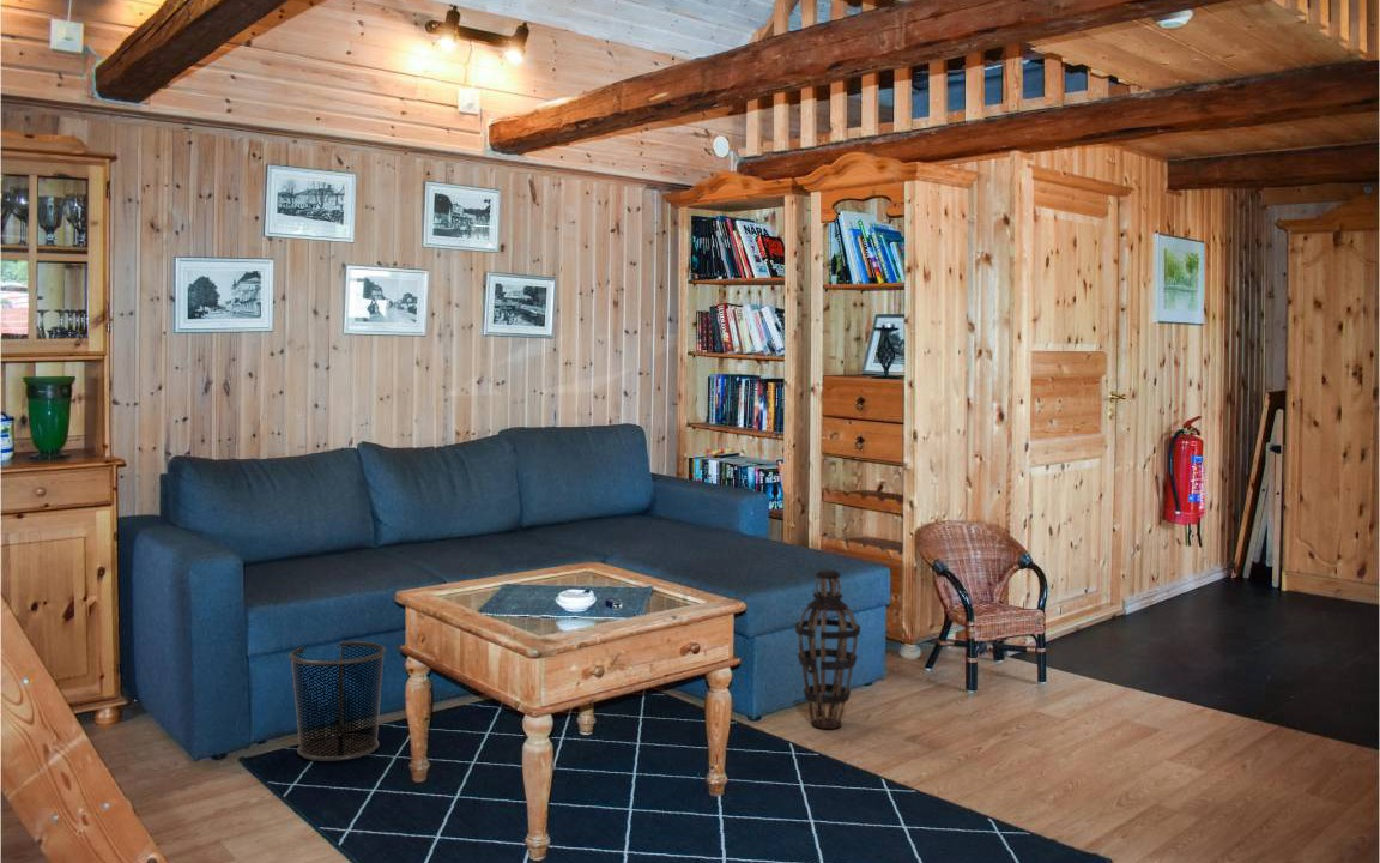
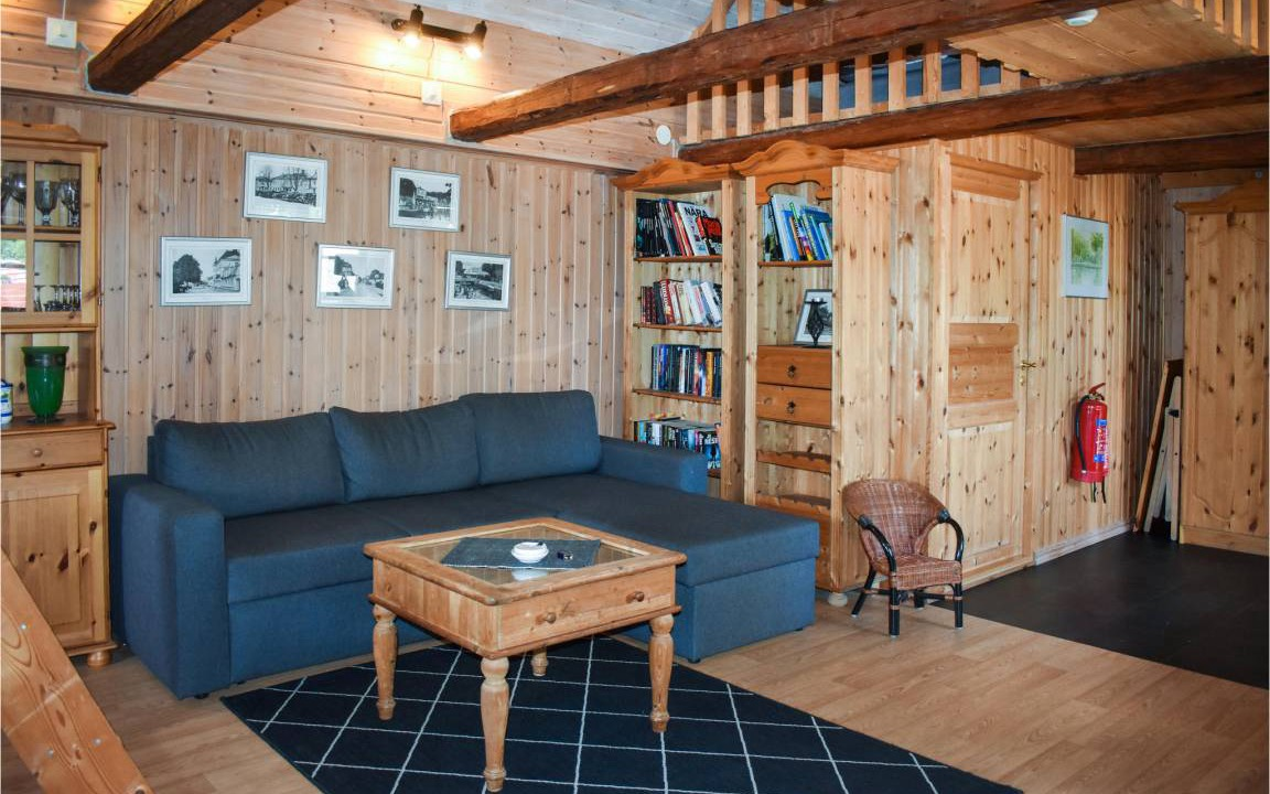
- lantern (828, 648)
- waste bin (338, 699)
